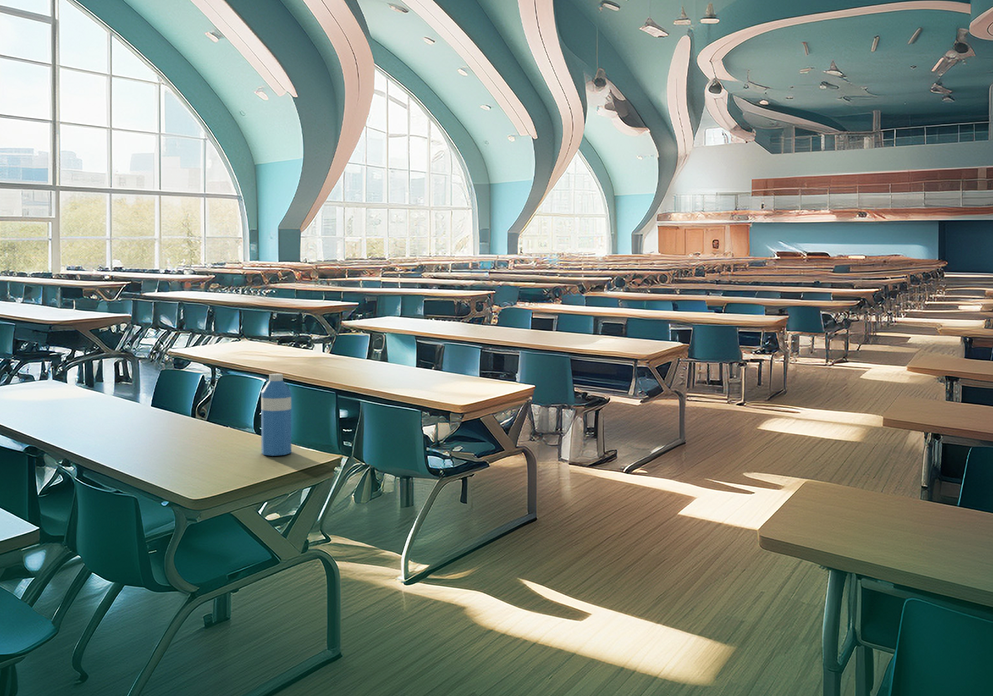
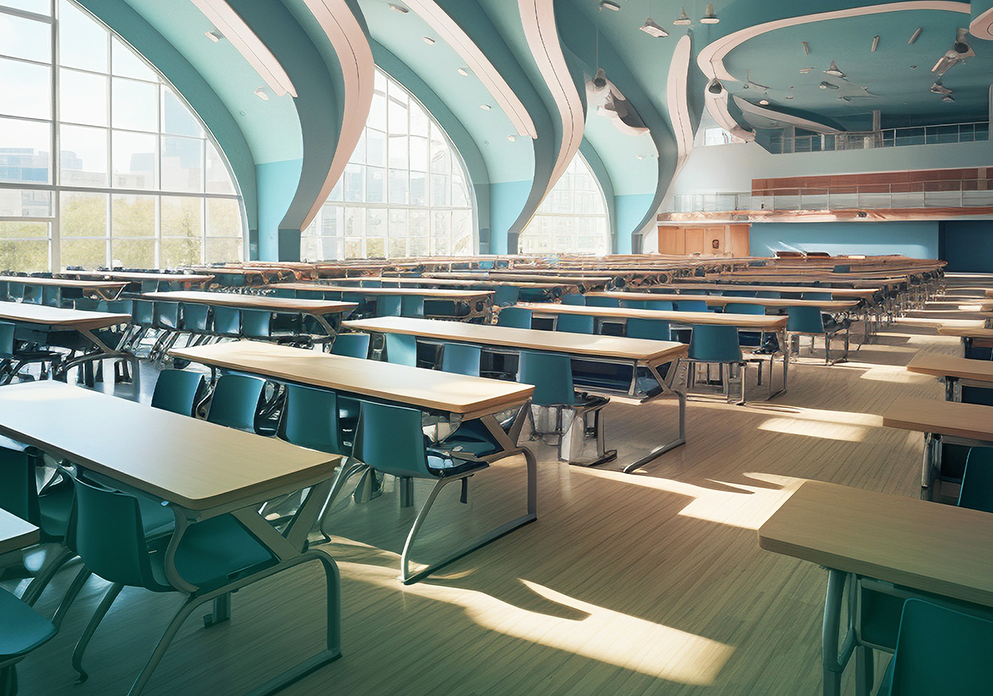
- water bottle (276, 413)
